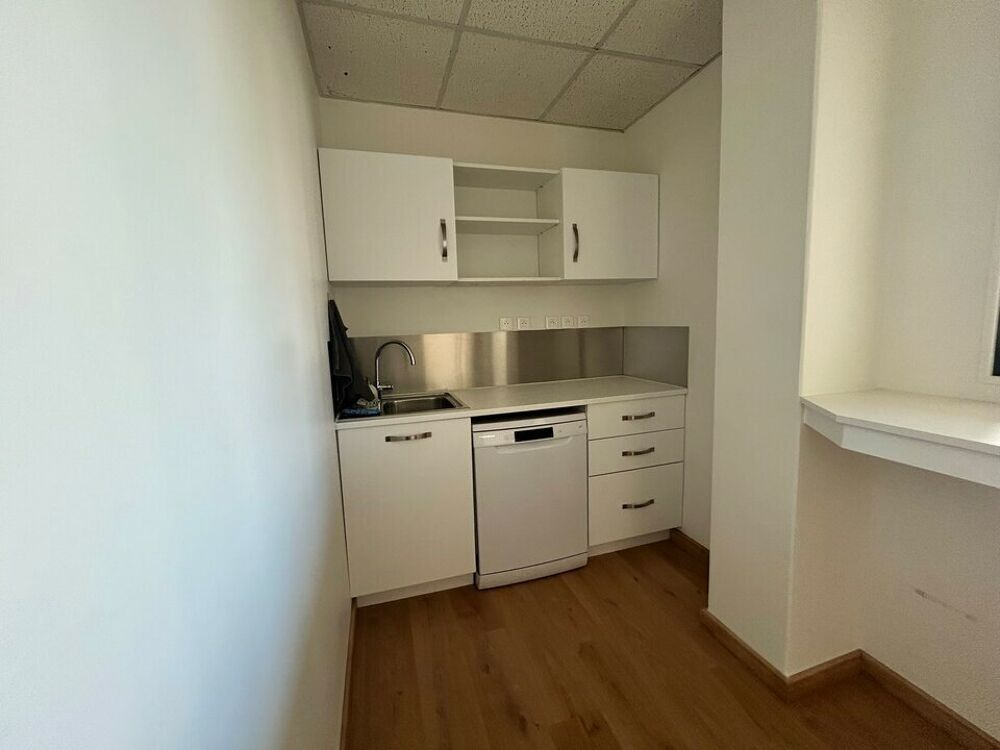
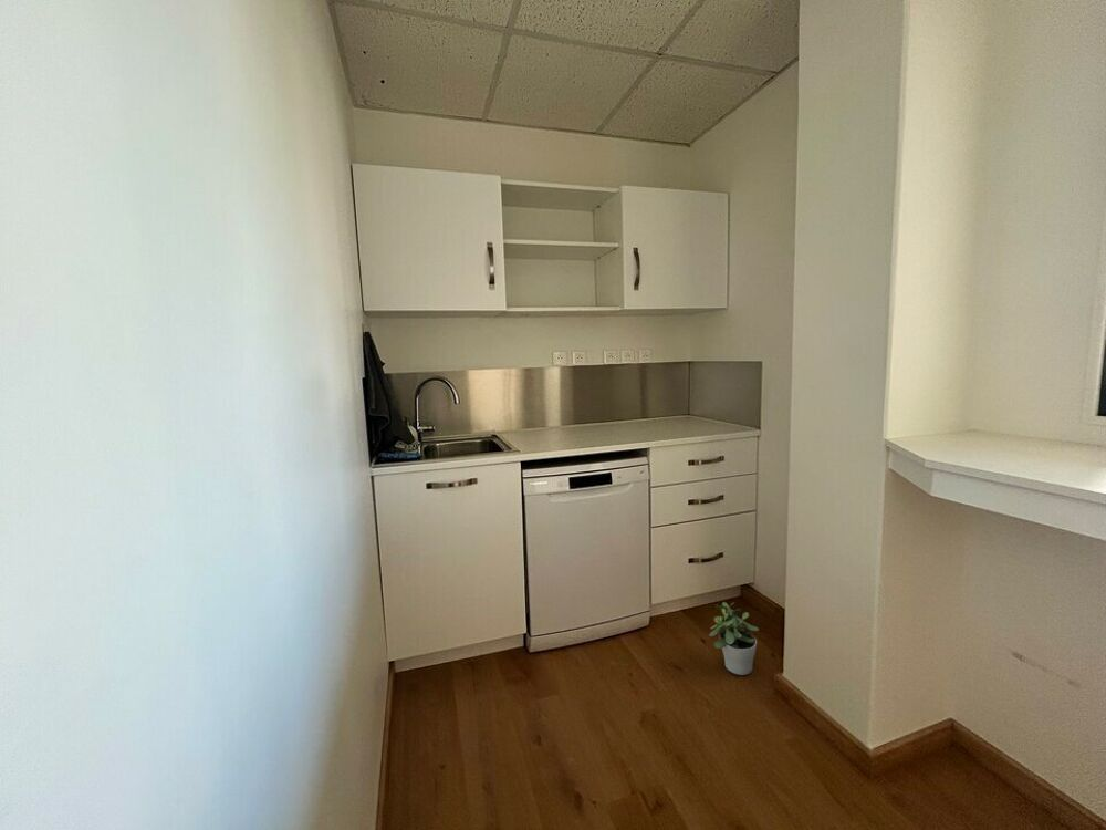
+ potted plant (729, 636)
